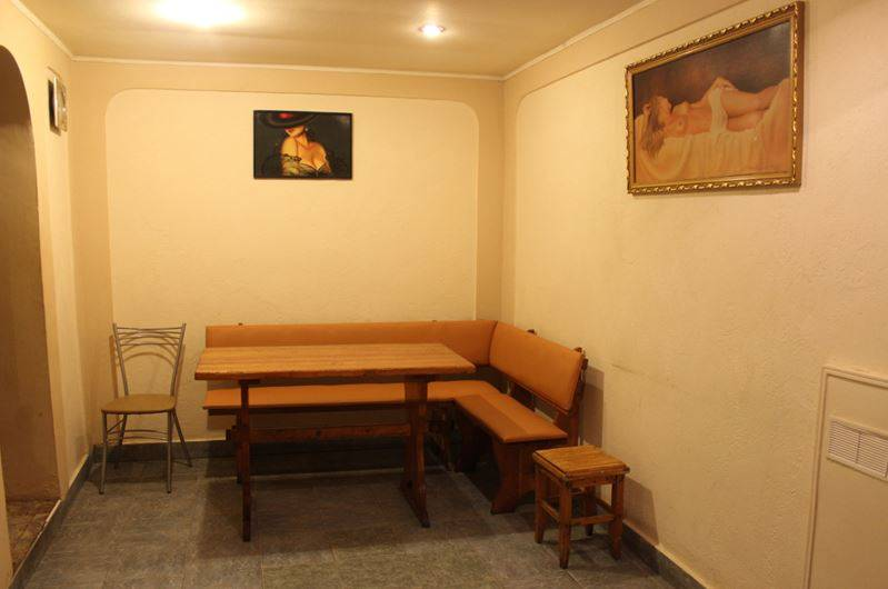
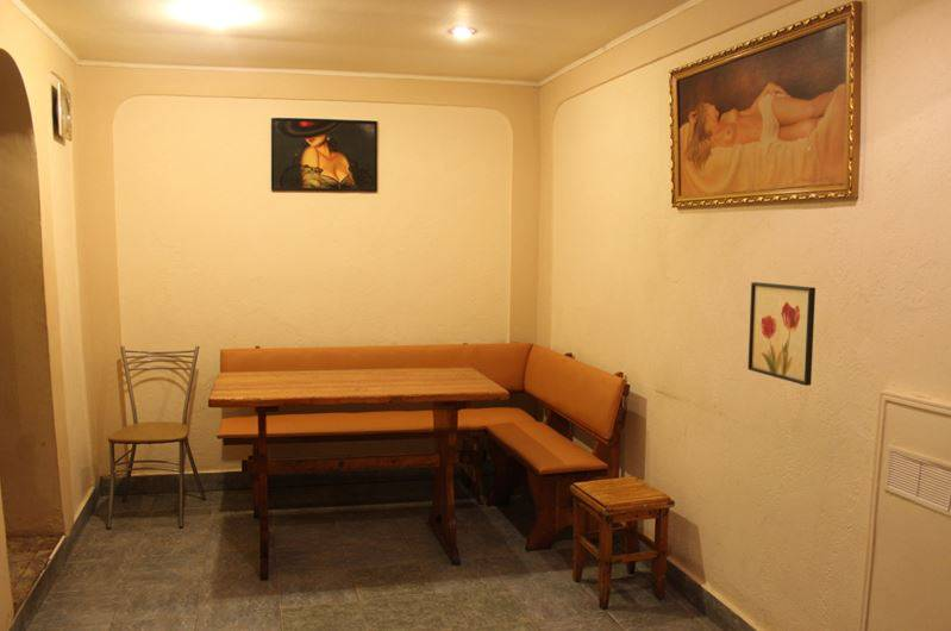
+ wall art (781, 331)
